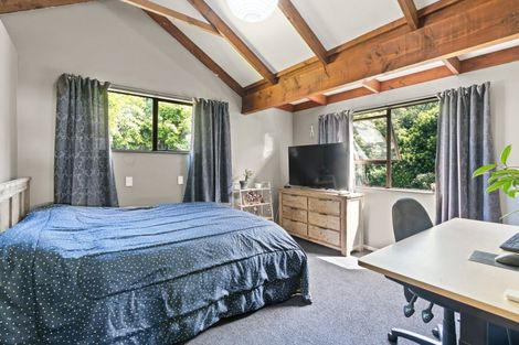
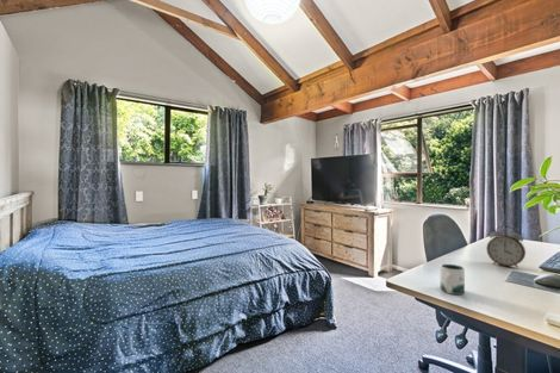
+ alarm clock (505, 245)
+ mug (450, 279)
